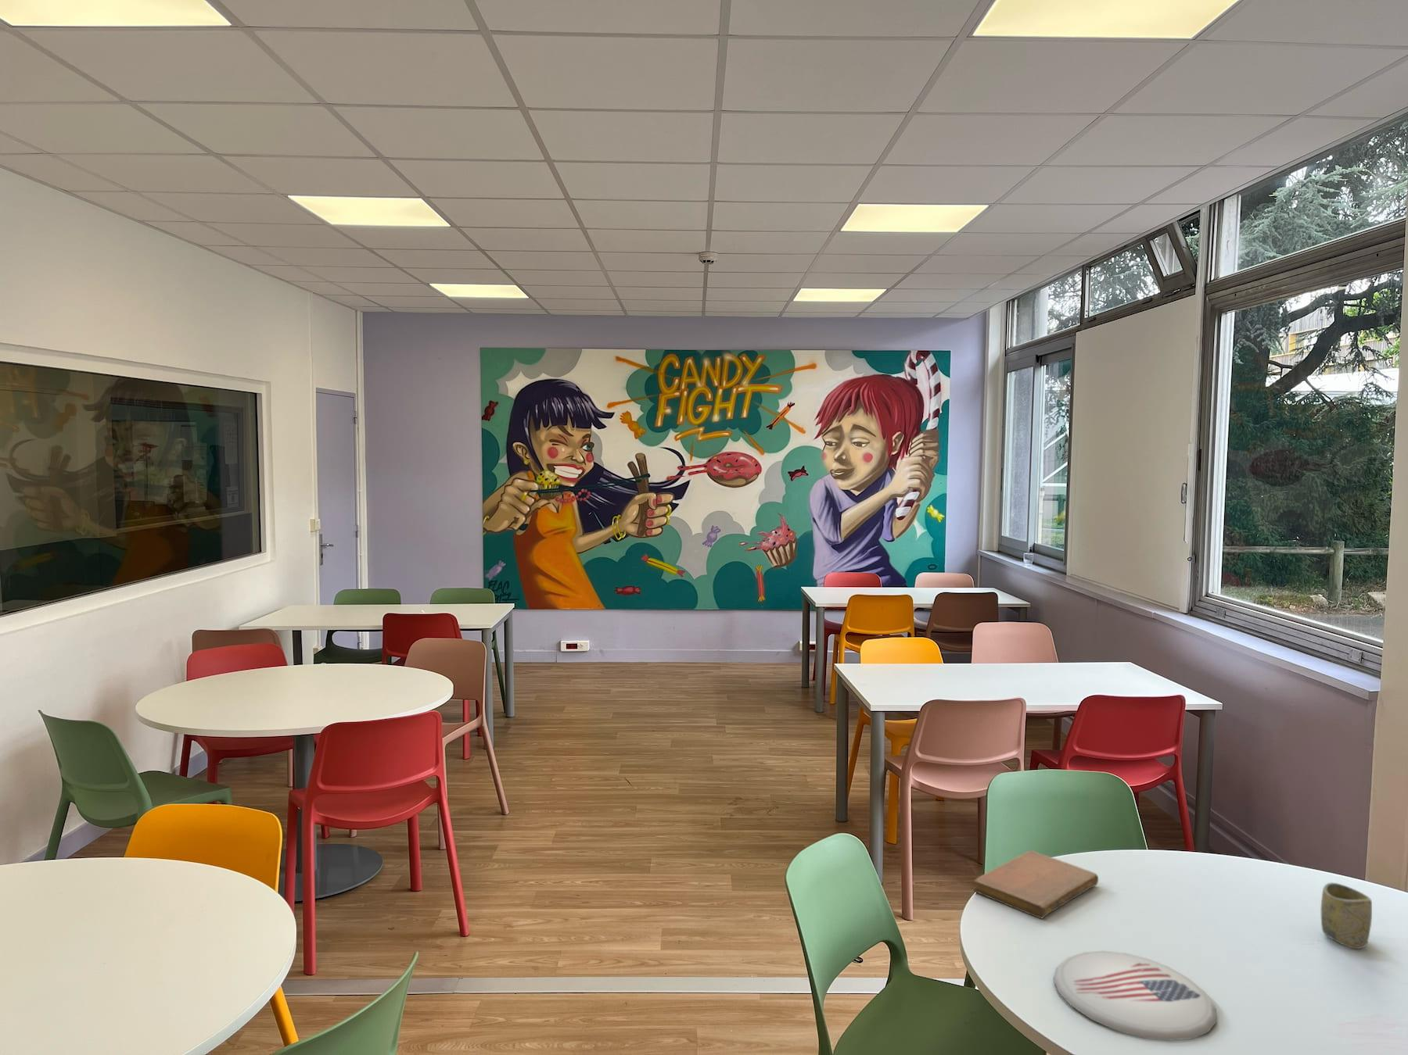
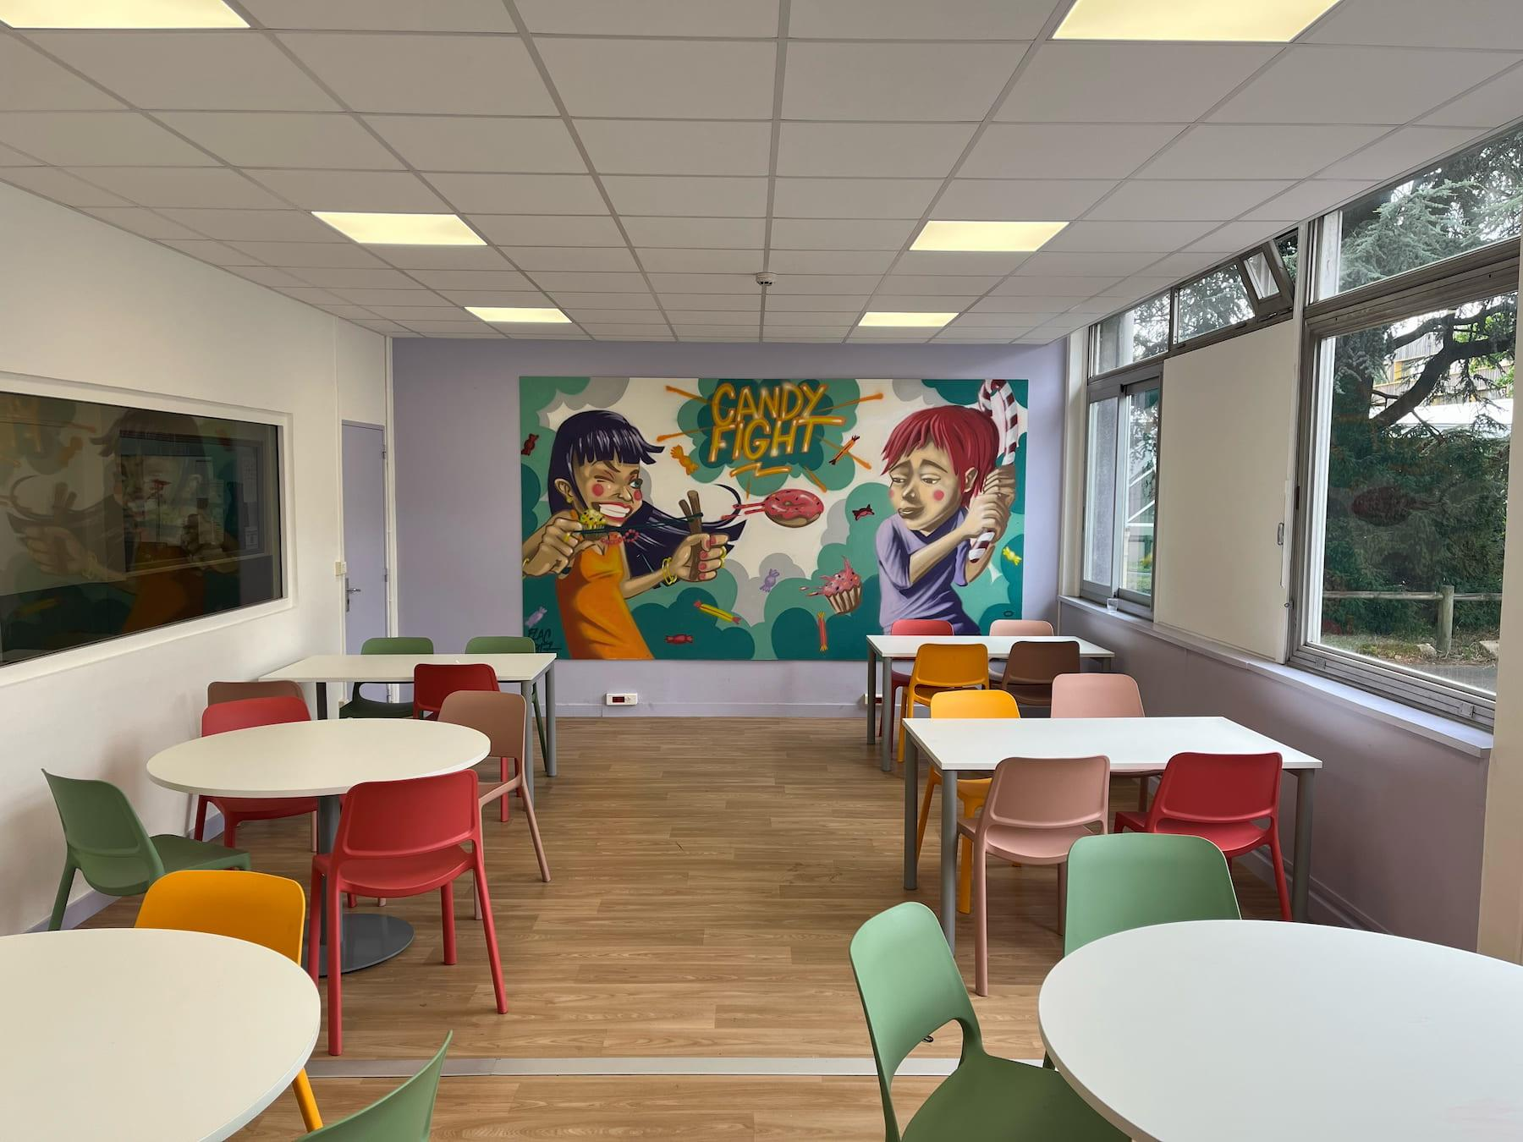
- cup (1346, 915)
- notebook (1035, 881)
- plate (1132, 990)
